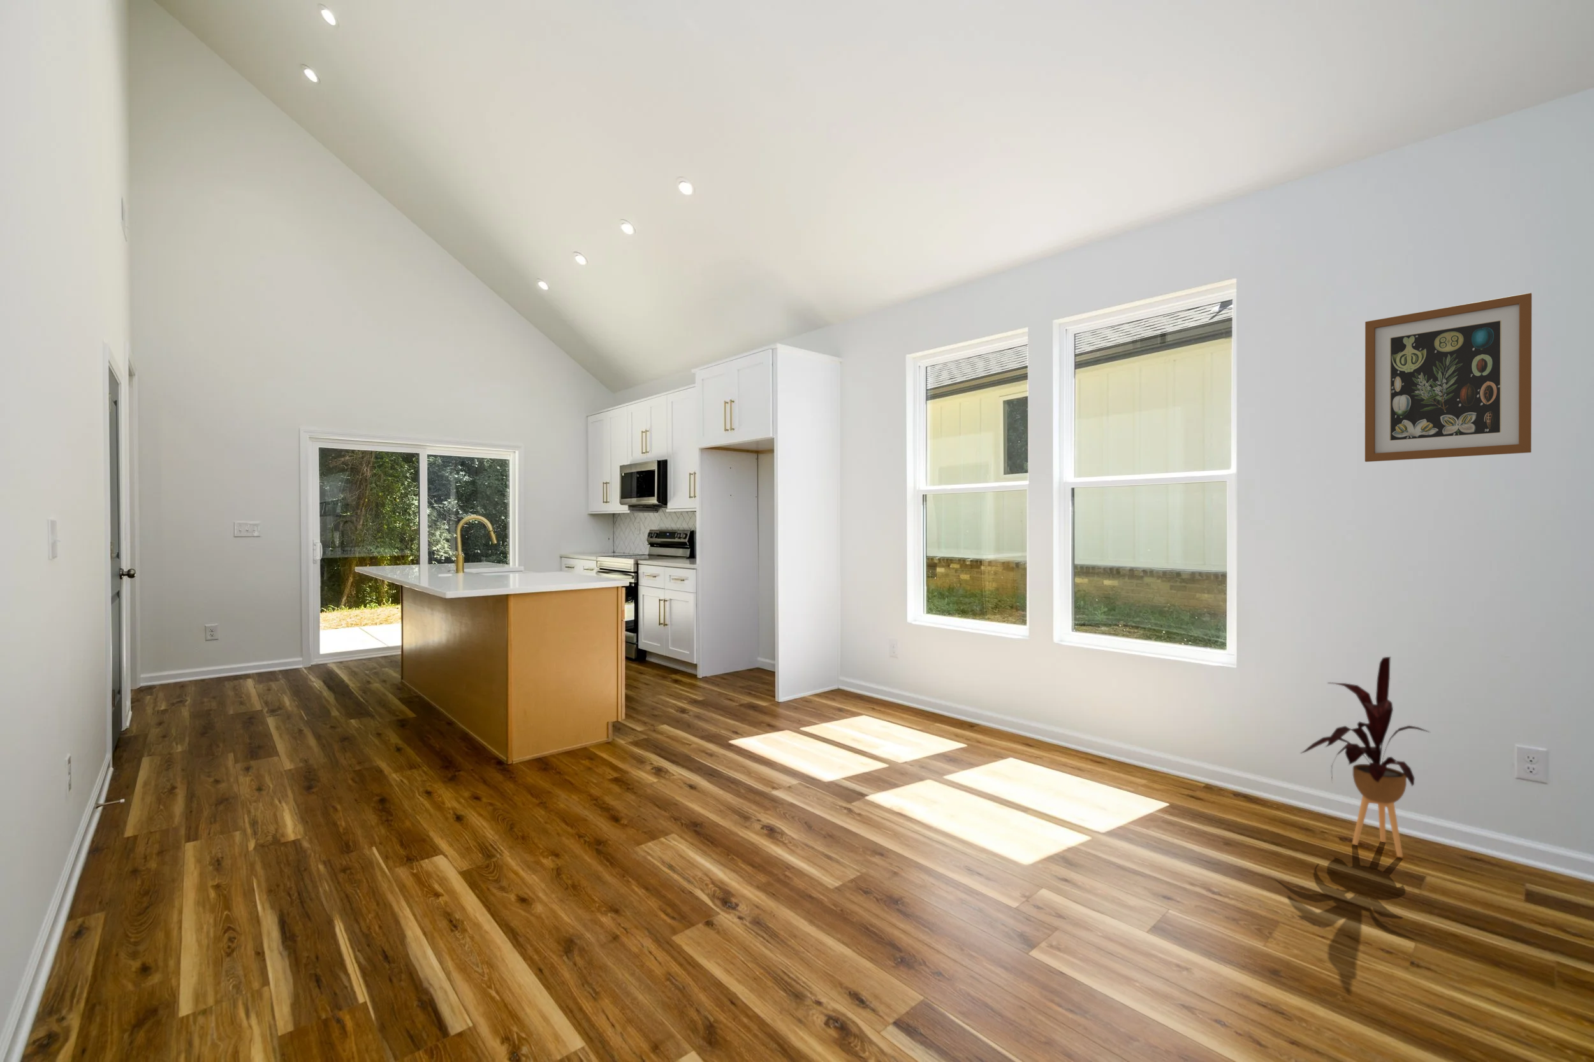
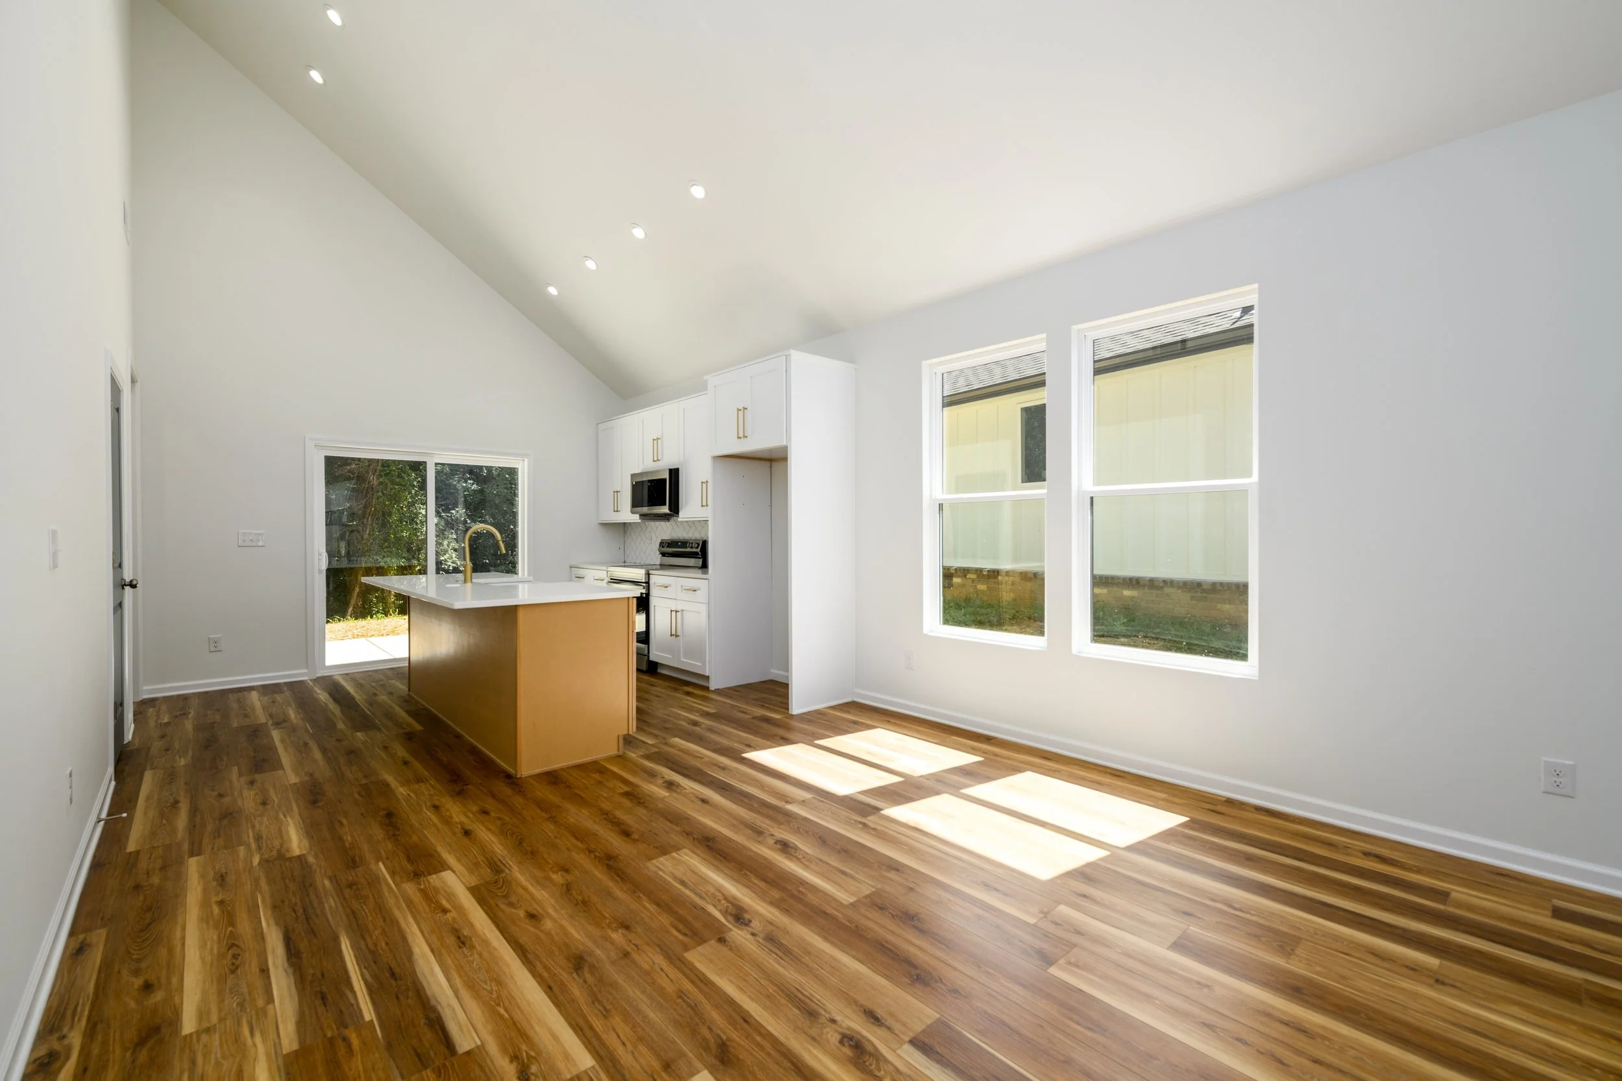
- house plant (1364, 749)
- wall art (1443, 383)
